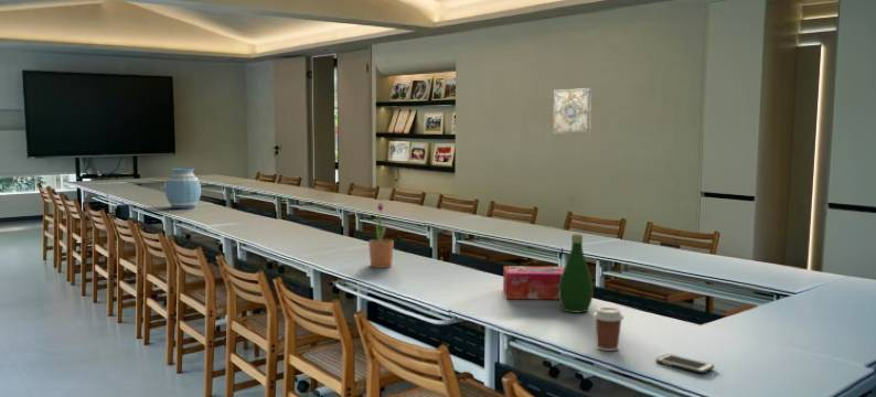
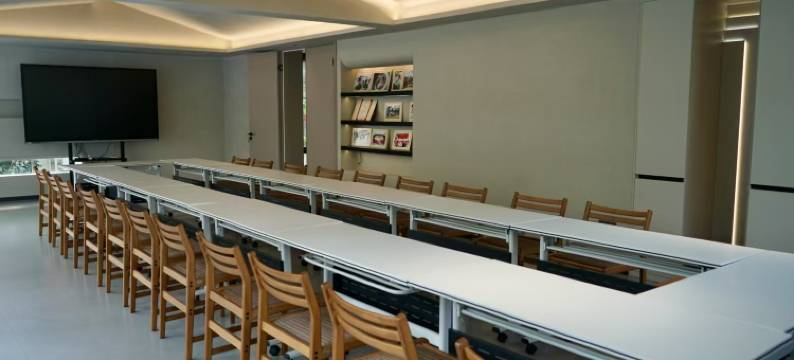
- wall art (571, 111)
- potted plant (381, 235)
- vase (183, 187)
- bottle (576, 271)
- tissue box (541, 282)
- cell phone (684, 363)
- coffee cup (608, 329)
